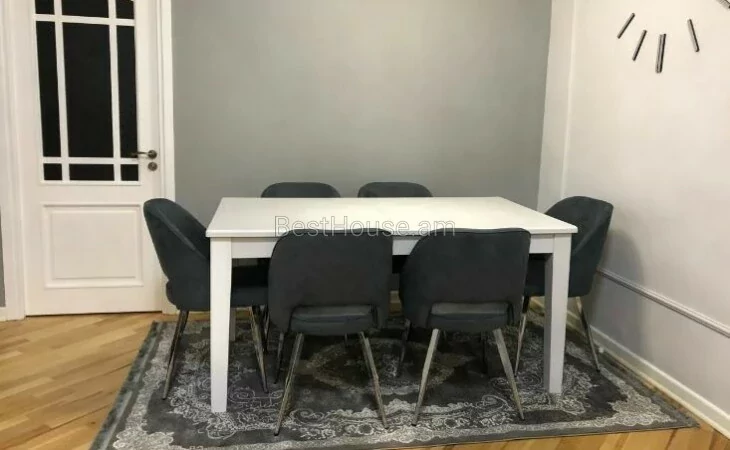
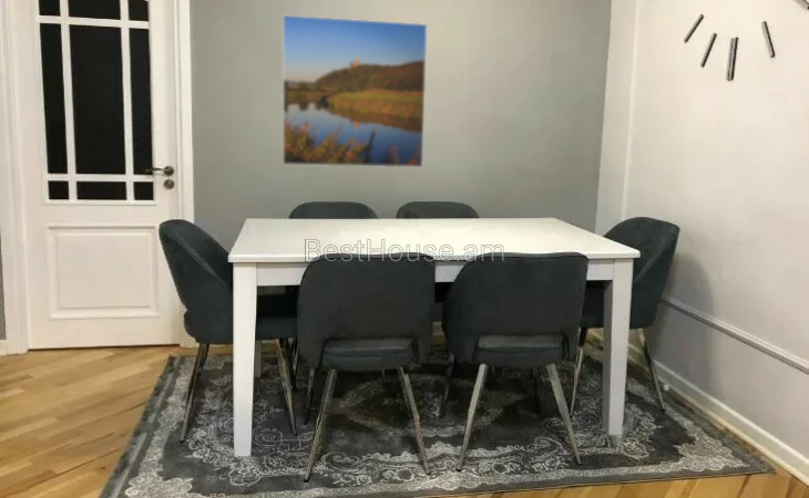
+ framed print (355, 94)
